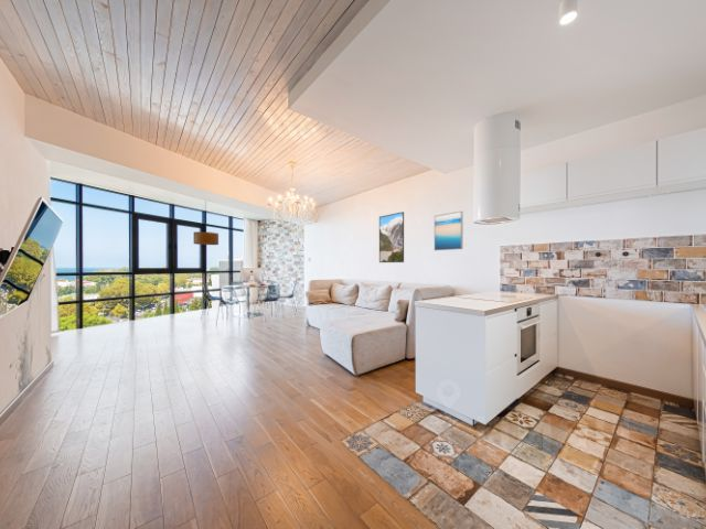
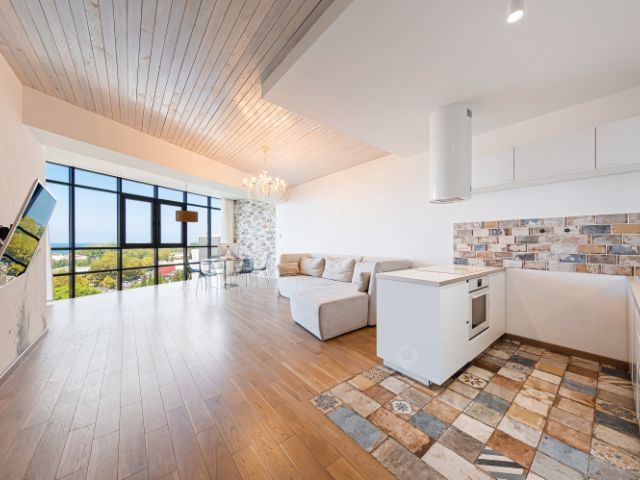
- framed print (391, 238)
- wall art (448, 231)
